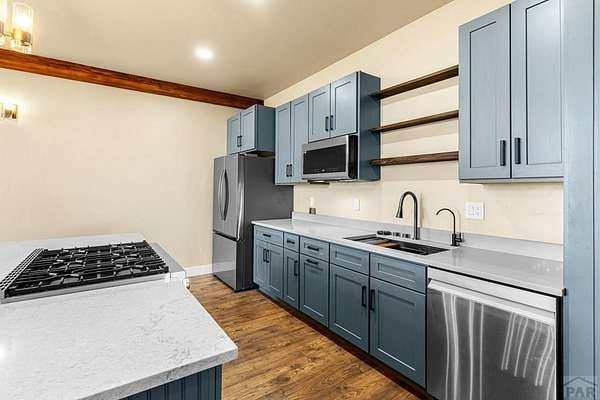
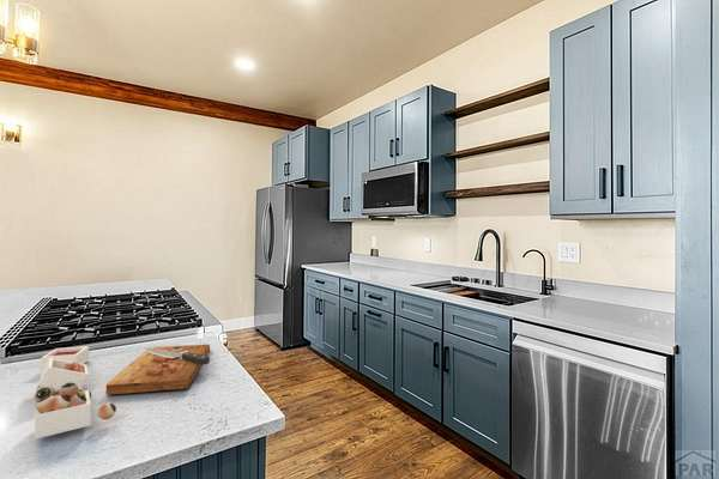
+ cutting board (140, 360)
